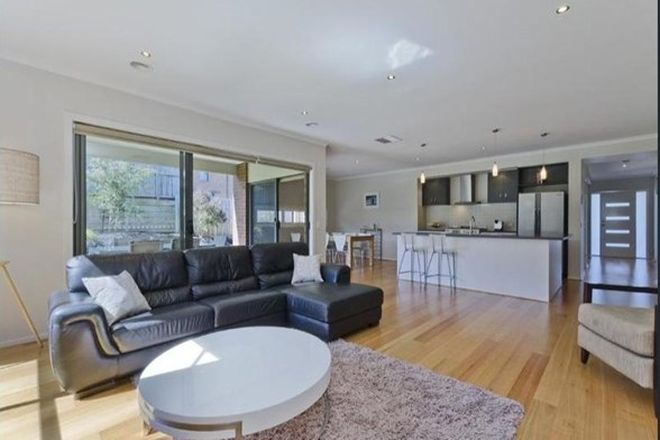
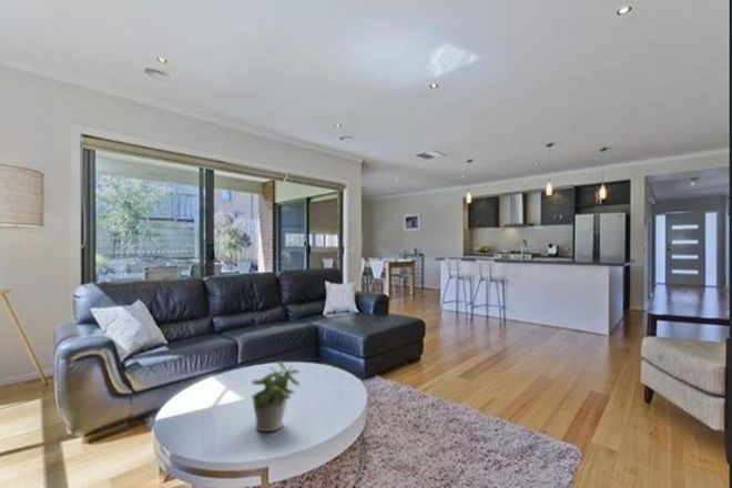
+ potted plant (277, 396)
